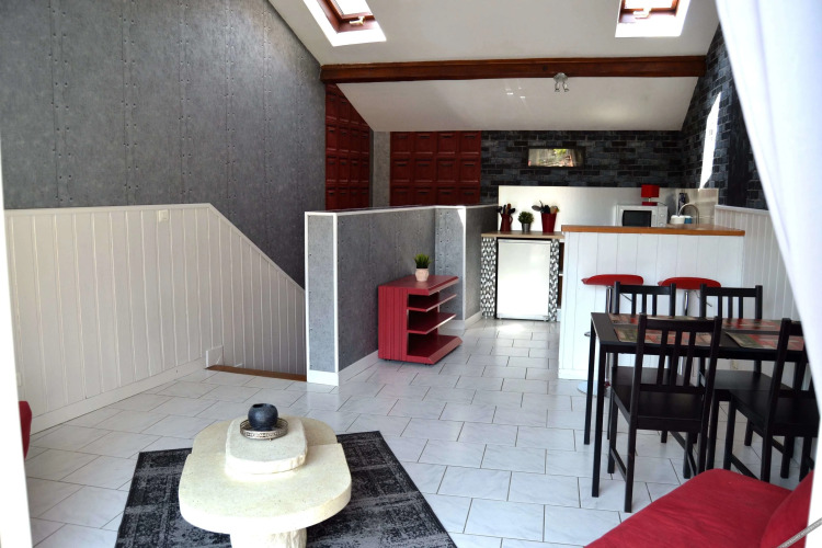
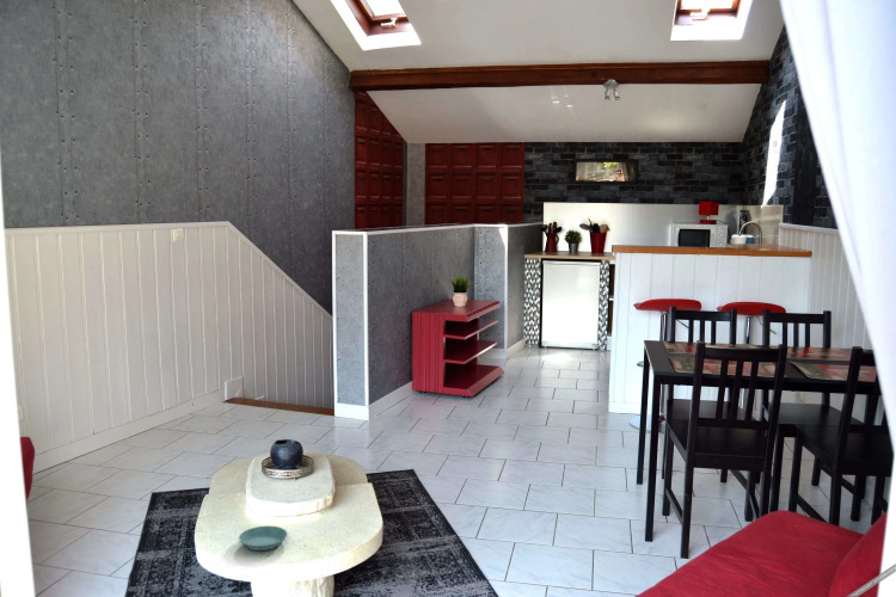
+ saucer (263, 538)
